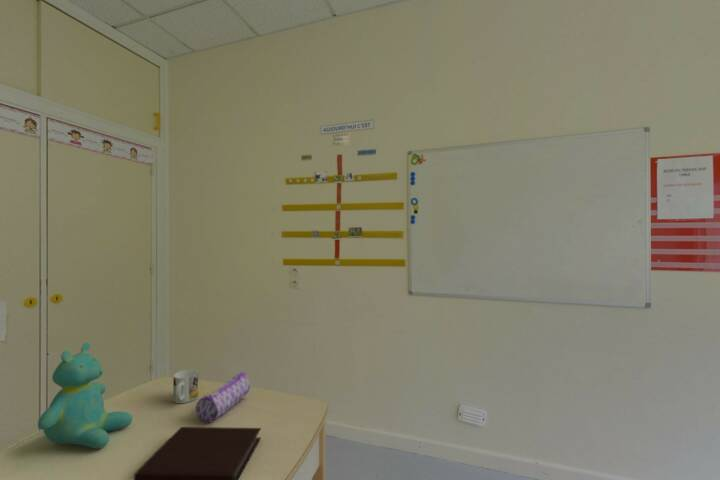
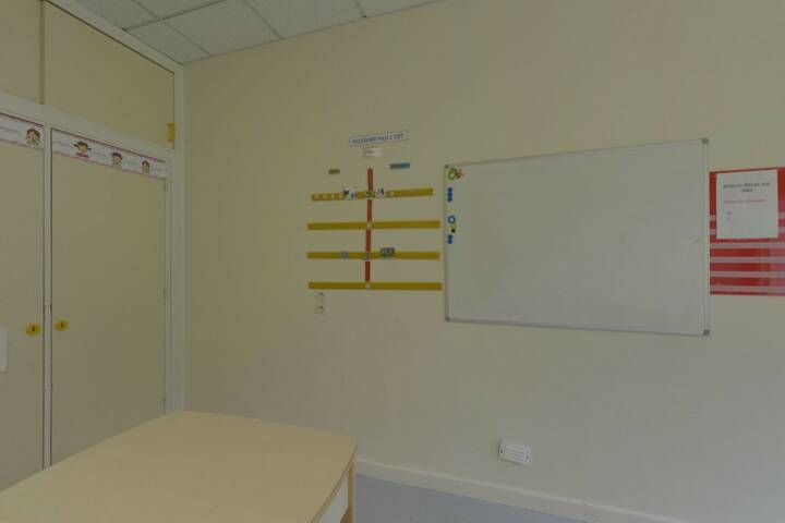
- pencil case (224, 395)
- teddy bear (89, 392)
- notebook (204, 453)
- mug (183, 387)
